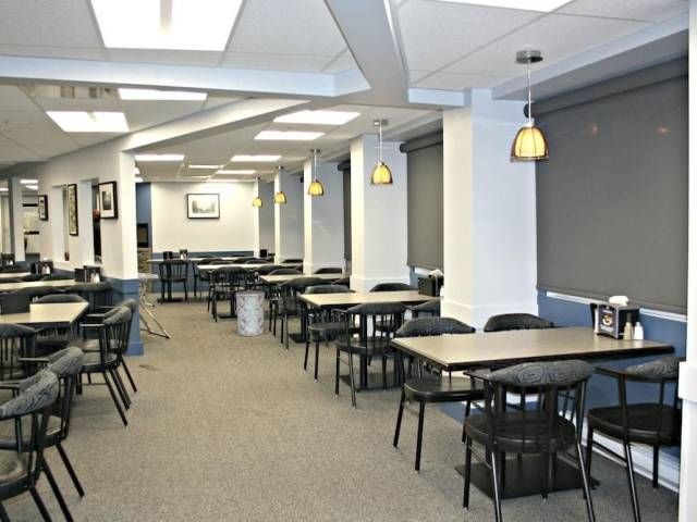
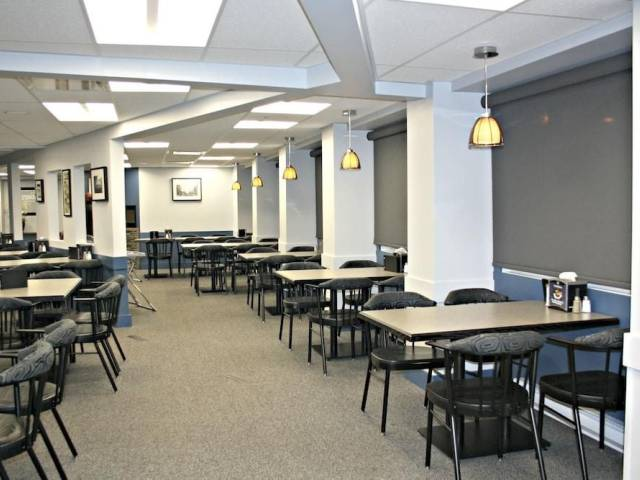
- trash can (250, 312)
